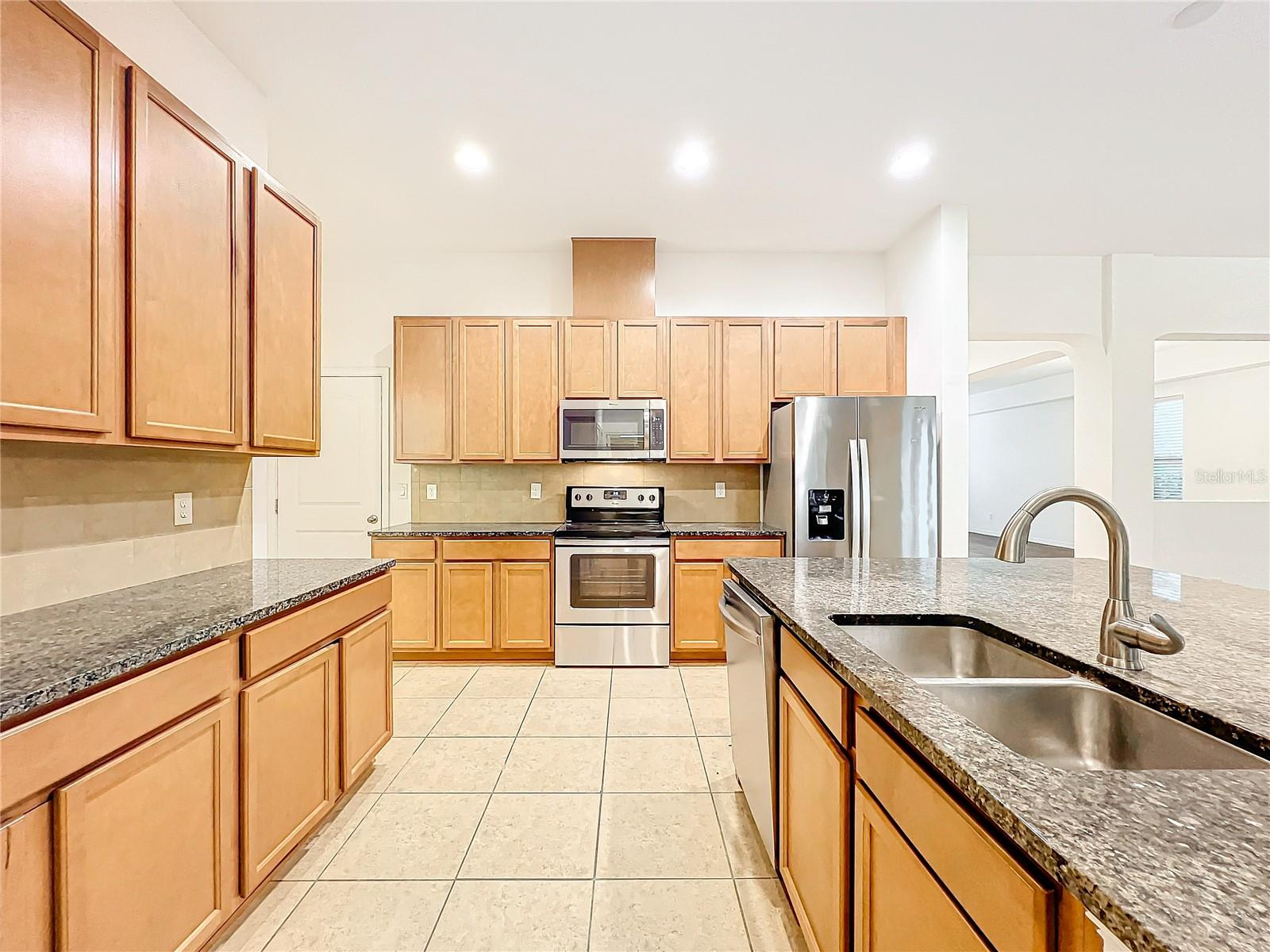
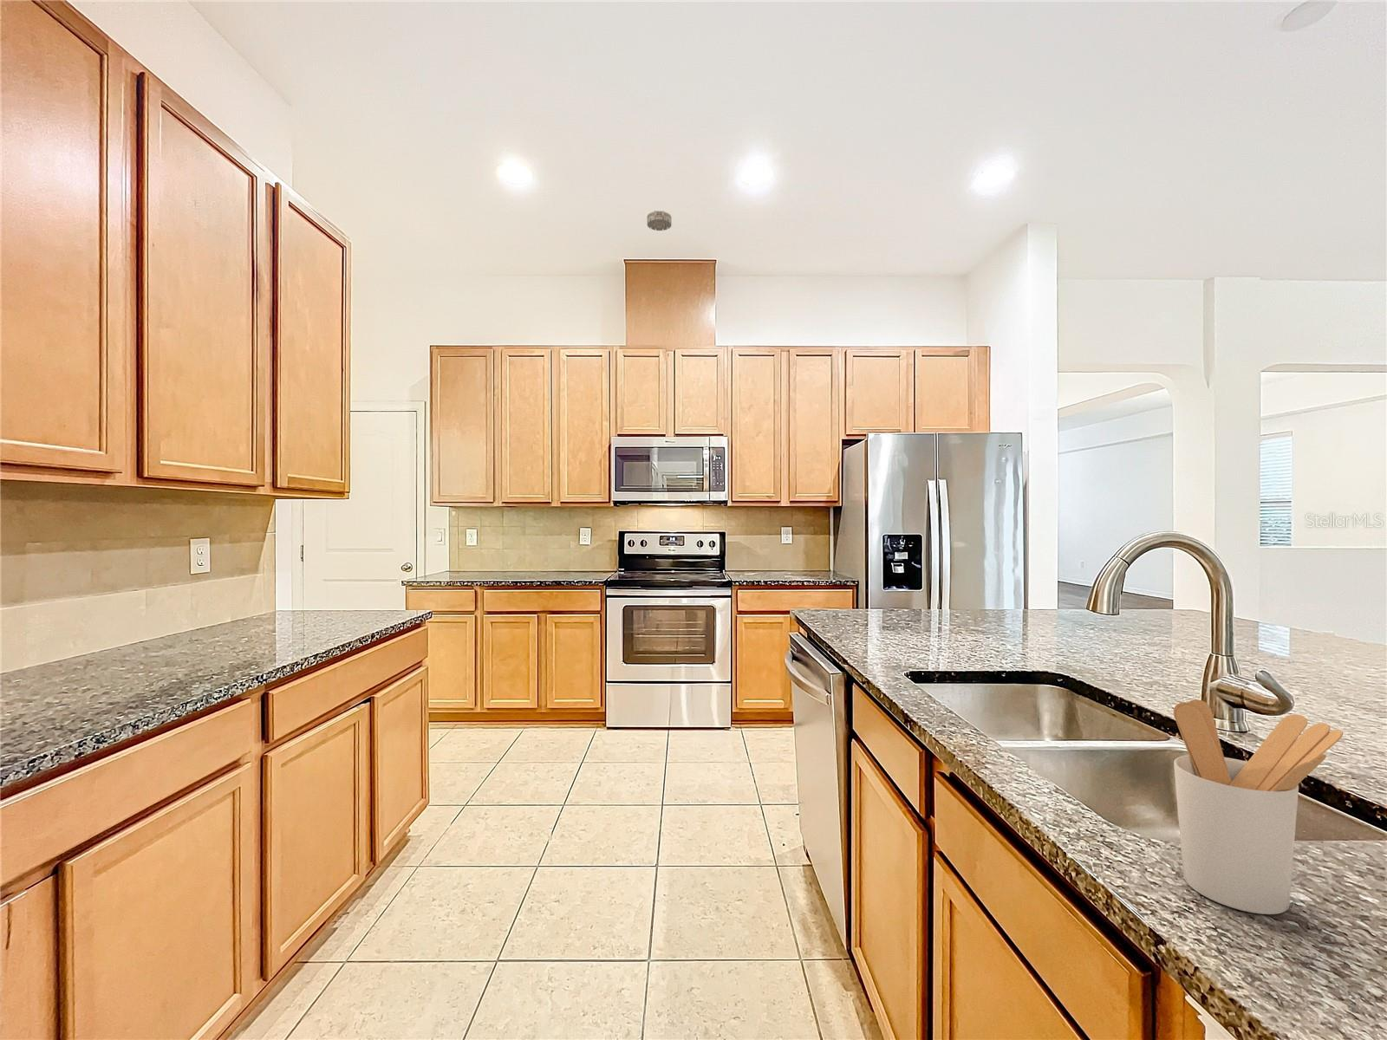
+ smoke detector (659, 221)
+ utensil holder (1257, 801)
